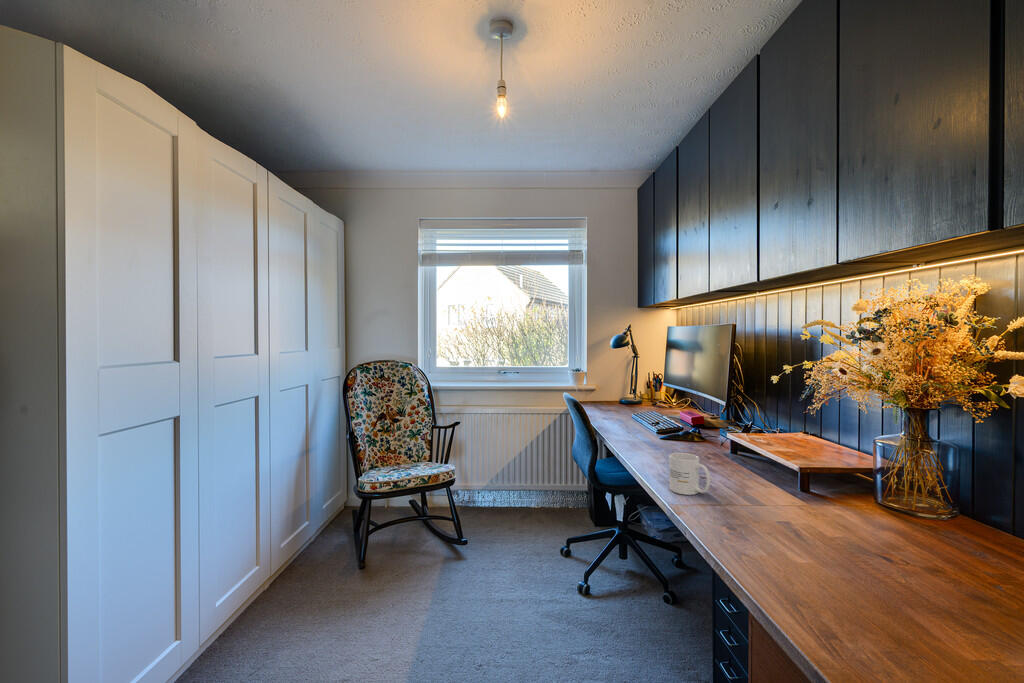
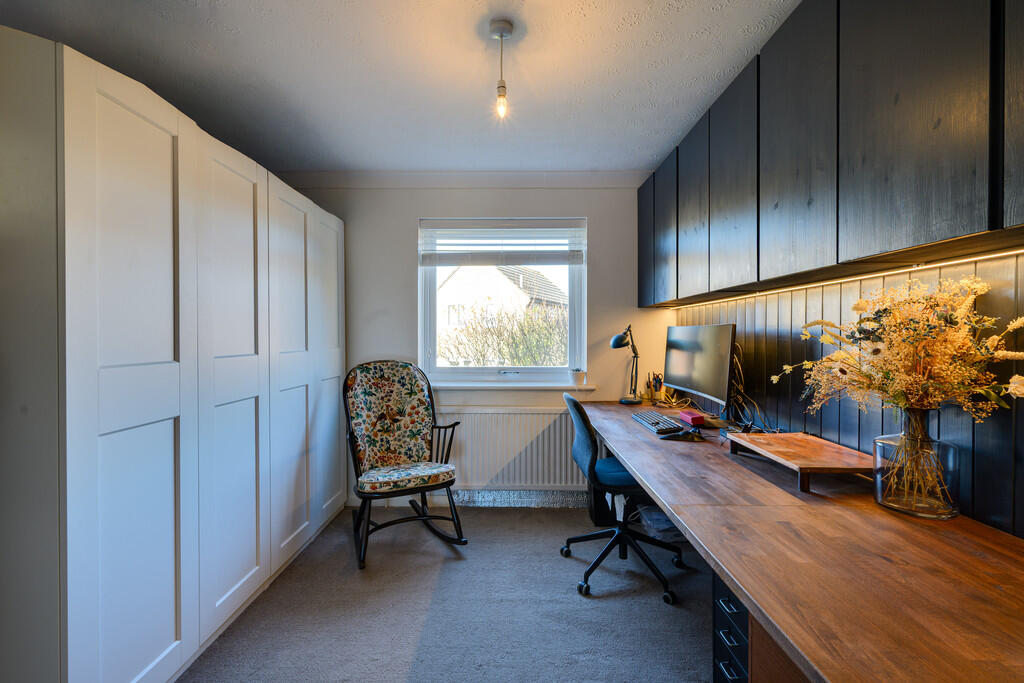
- mug (689, 474)
